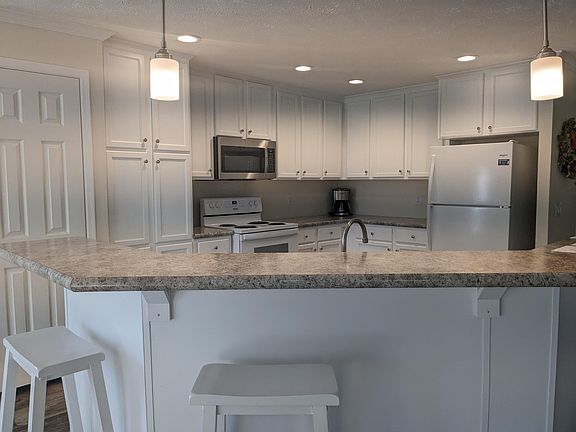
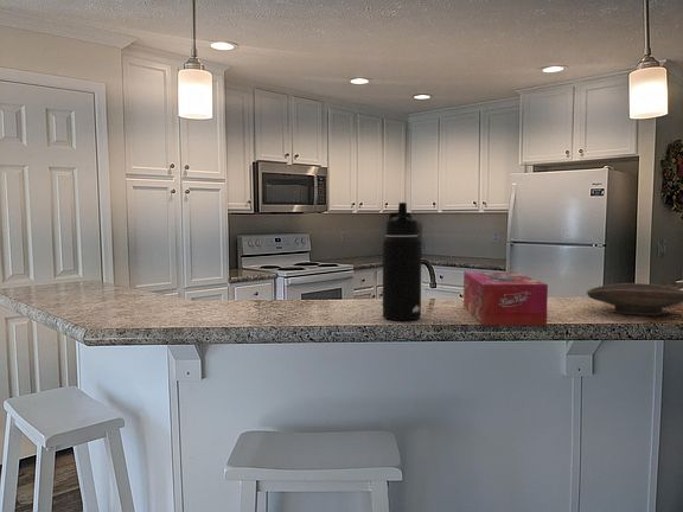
+ decorative bowl (637, 299)
+ water bottle (401, 260)
+ tissue box (500, 296)
